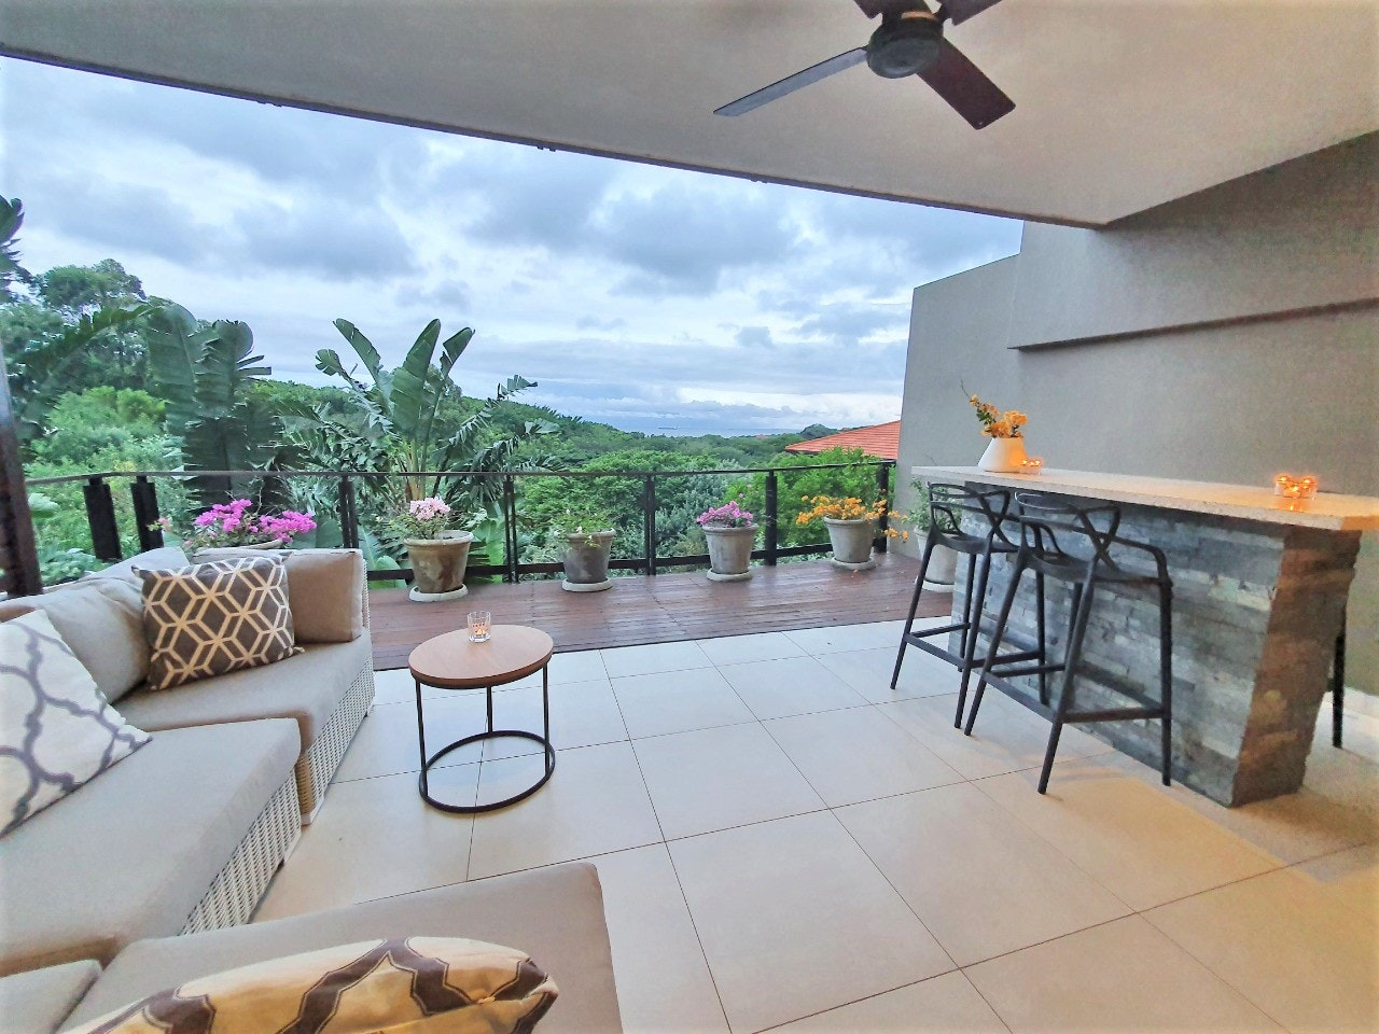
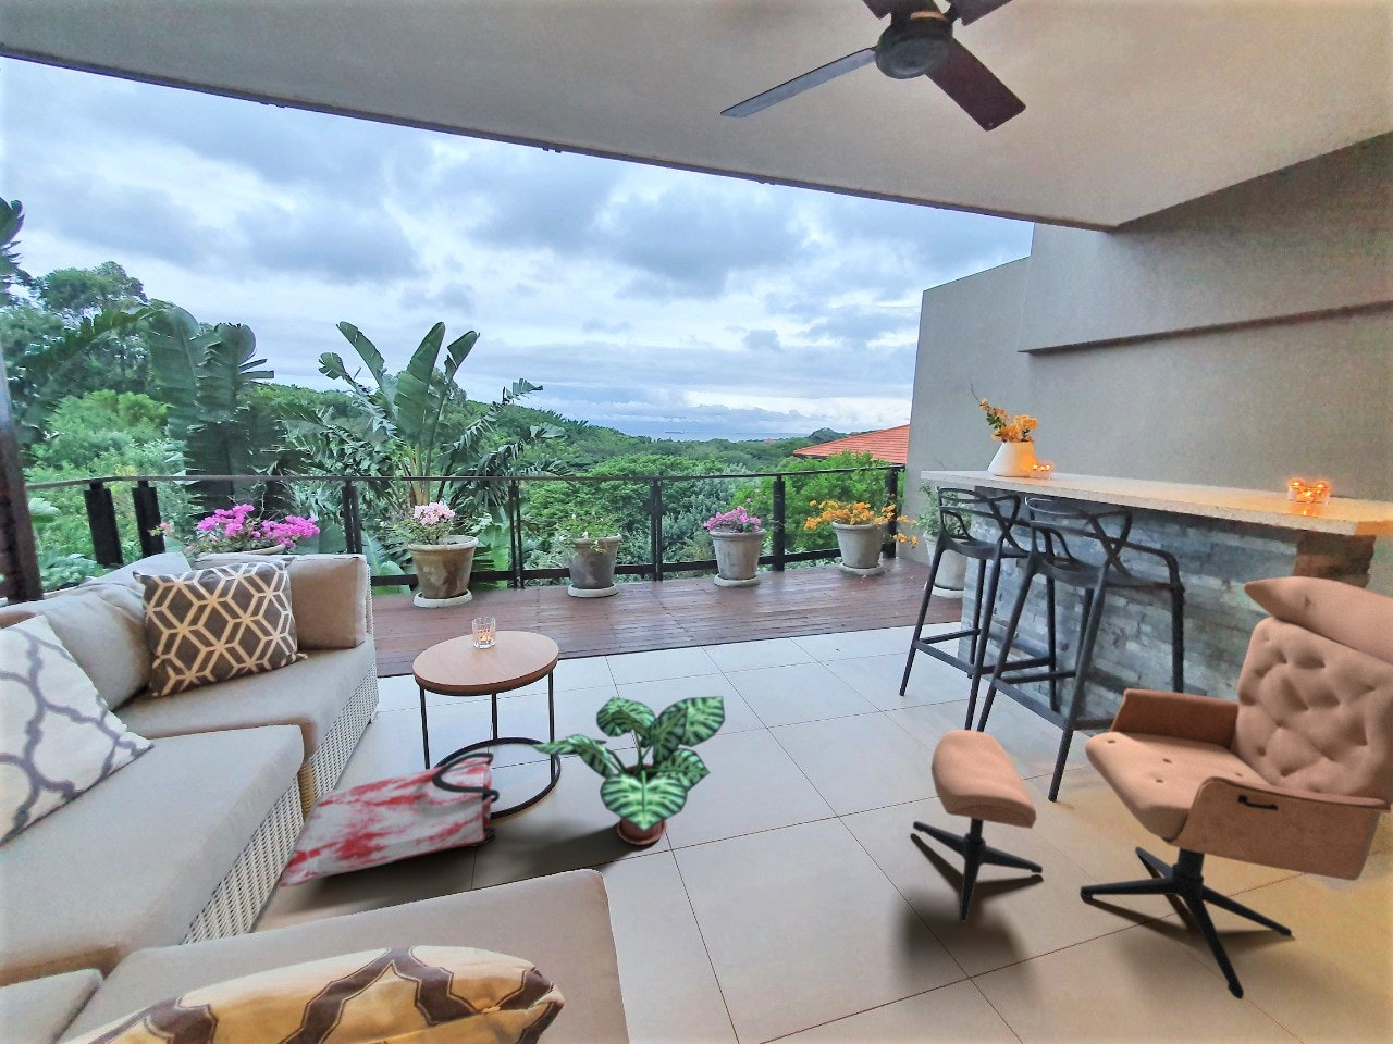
+ potted plant (652, 757)
+ lounge chair (1118, 742)
+ bag (401, 809)
